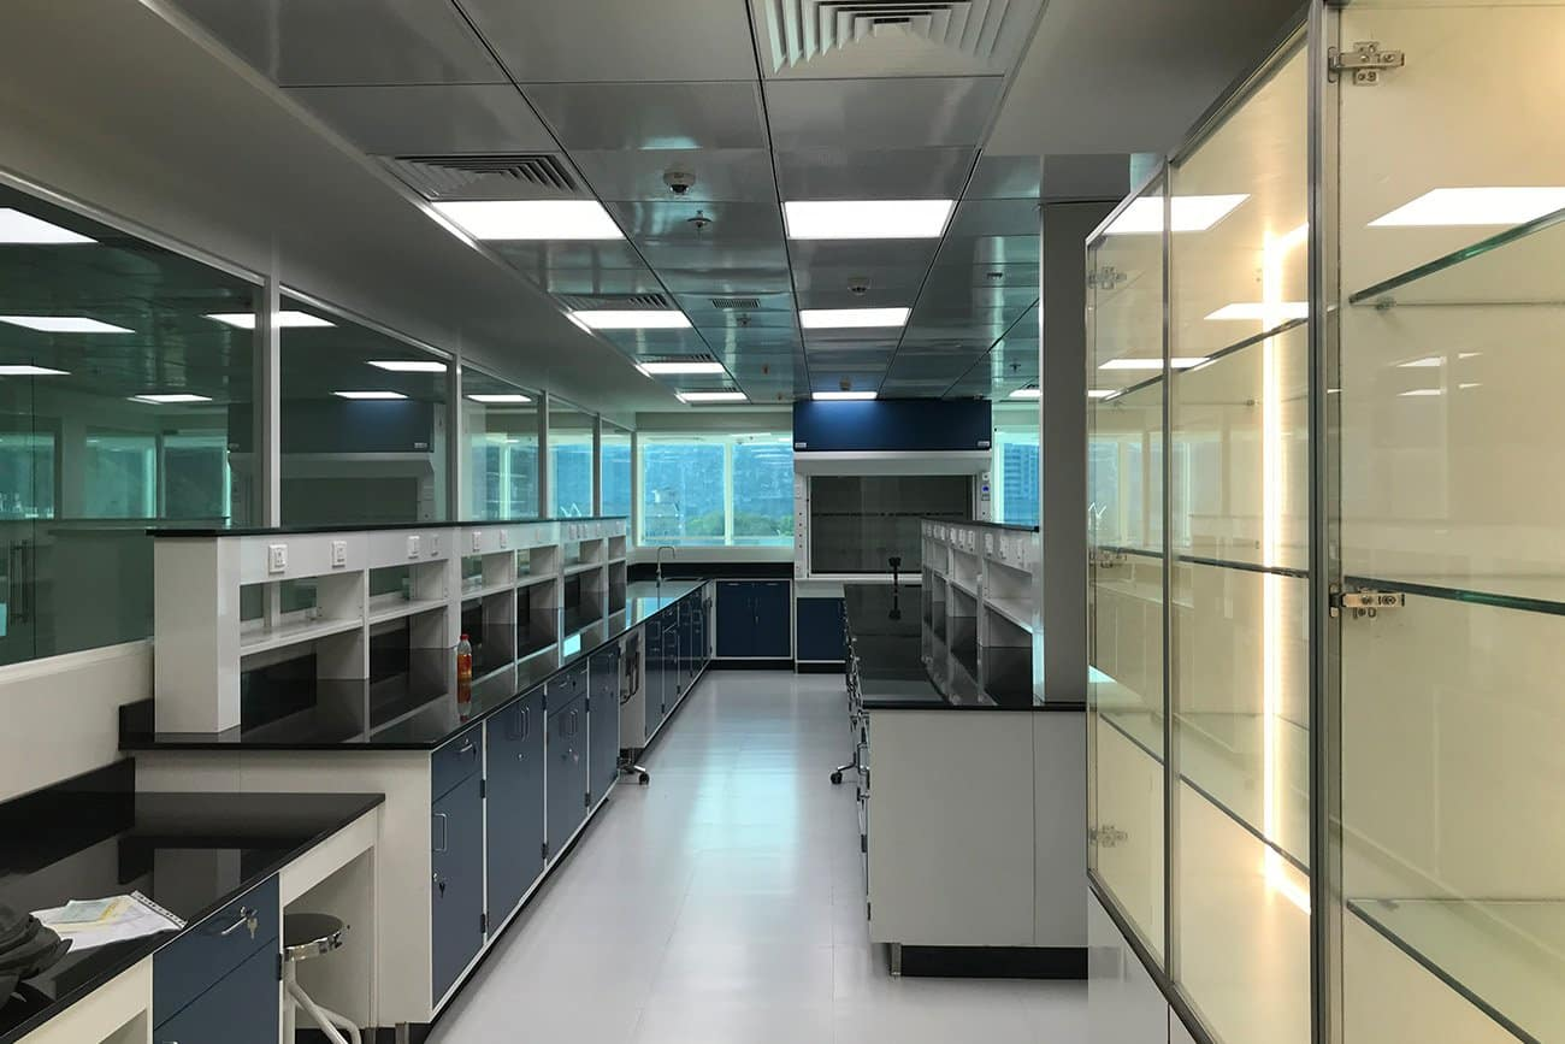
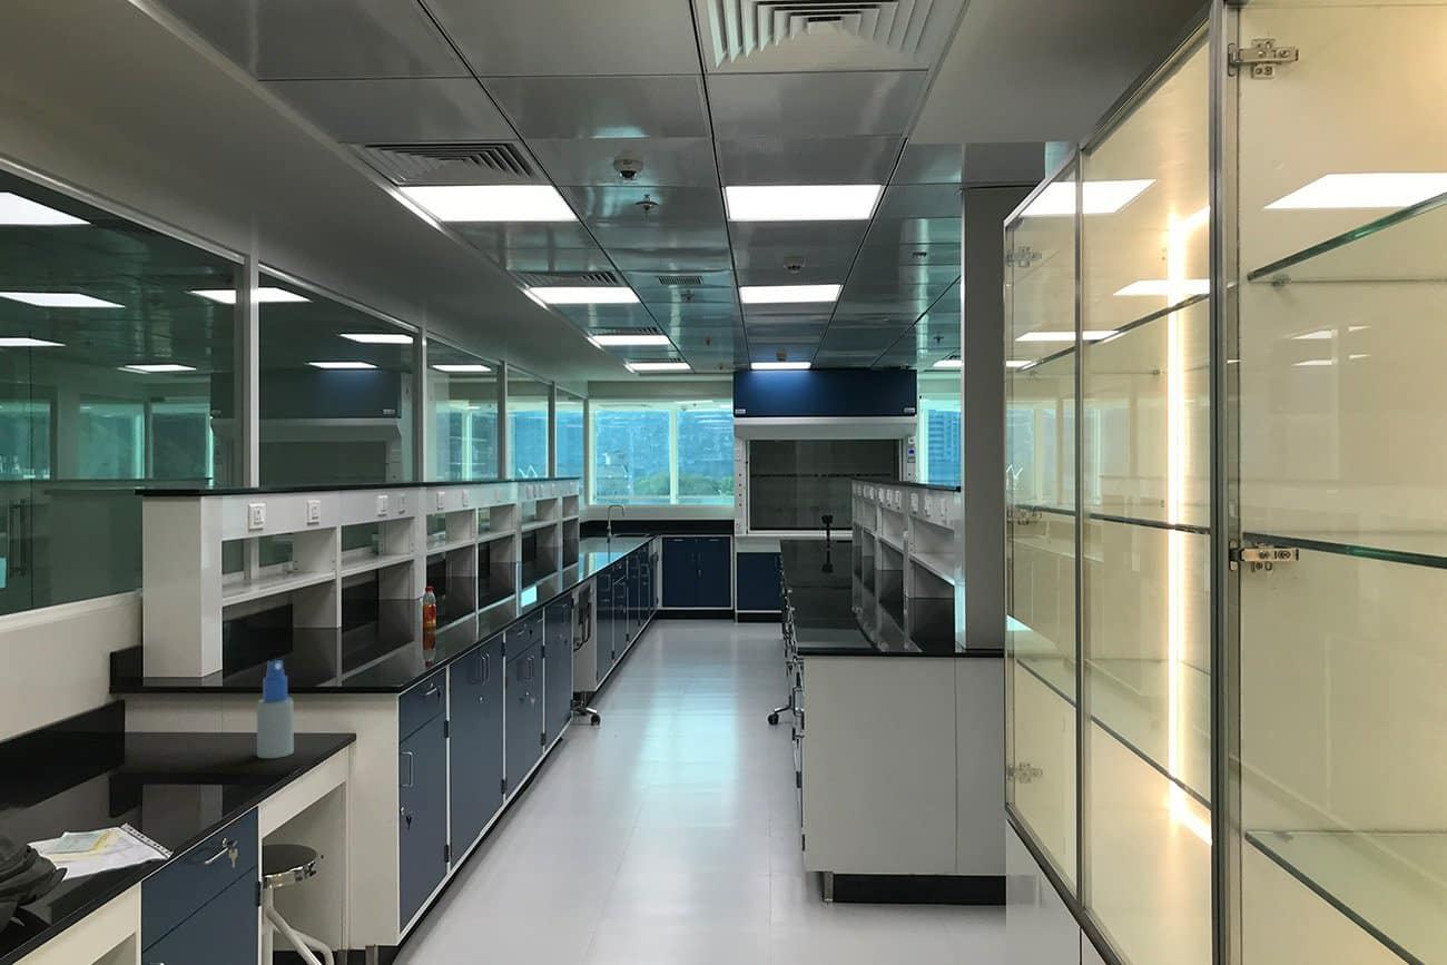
+ spray bottle (275, 707)
